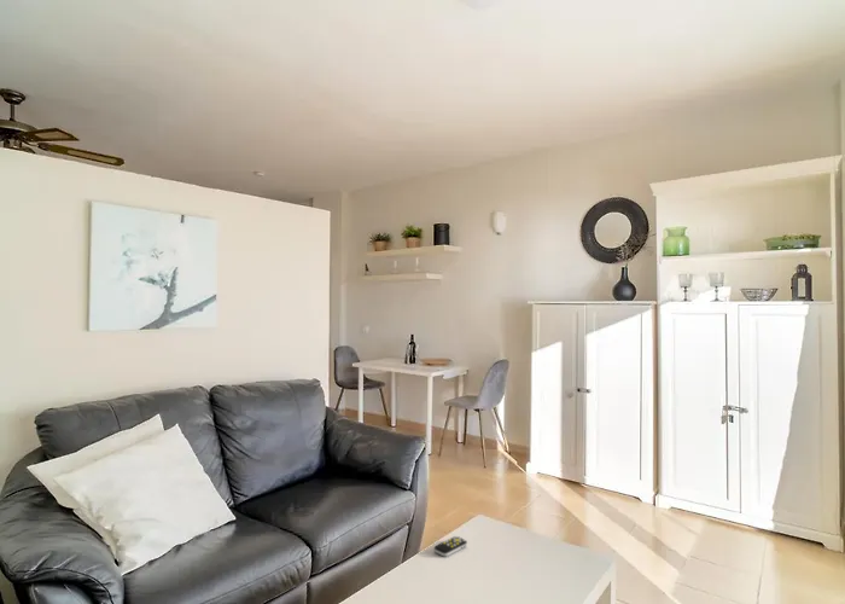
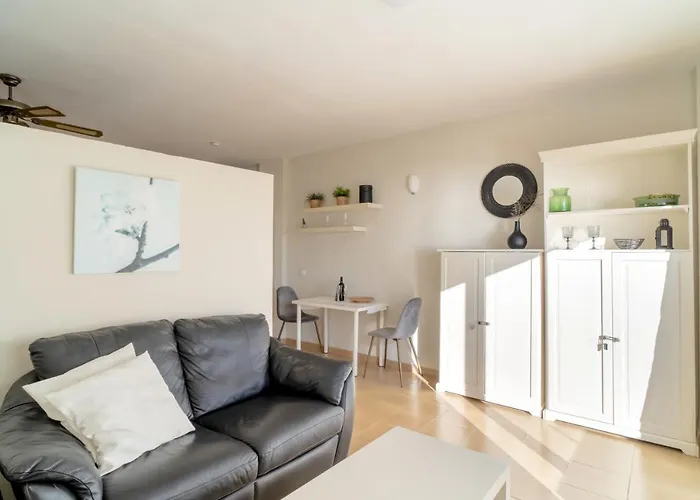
- remote control (450, 545)
